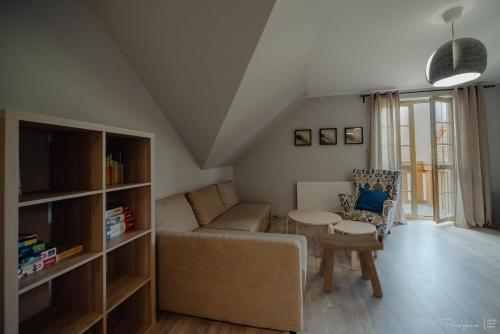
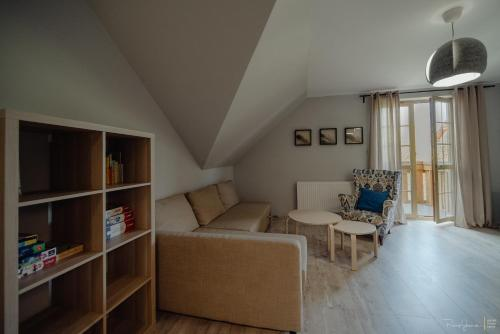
- stool (346, 250)
